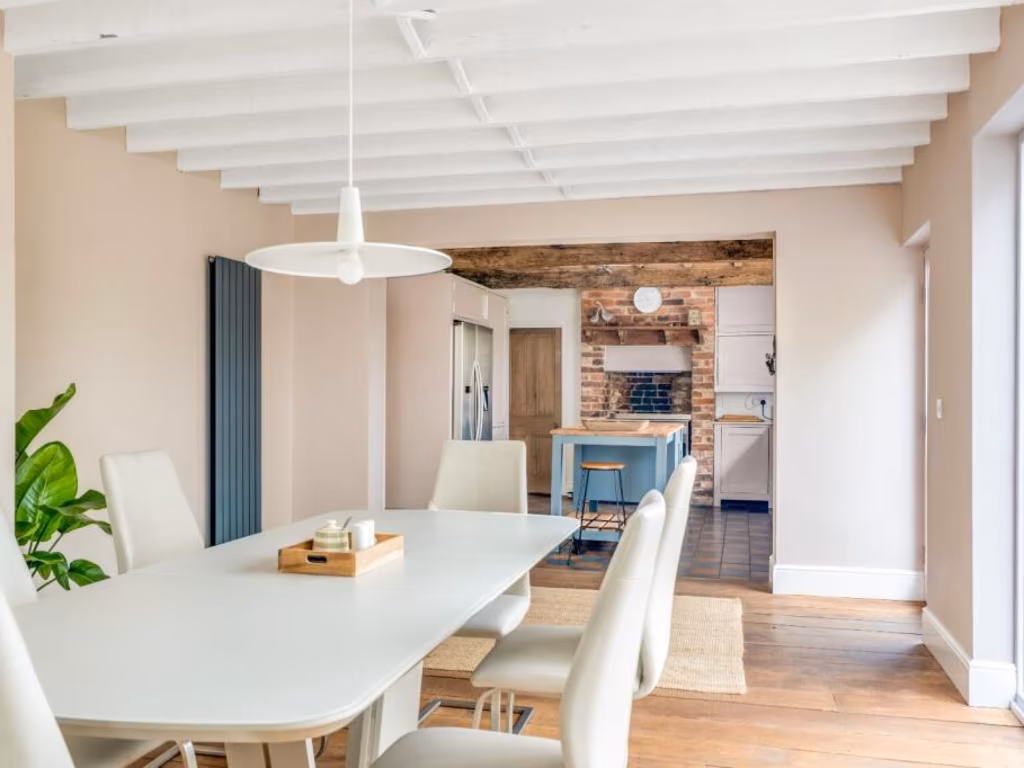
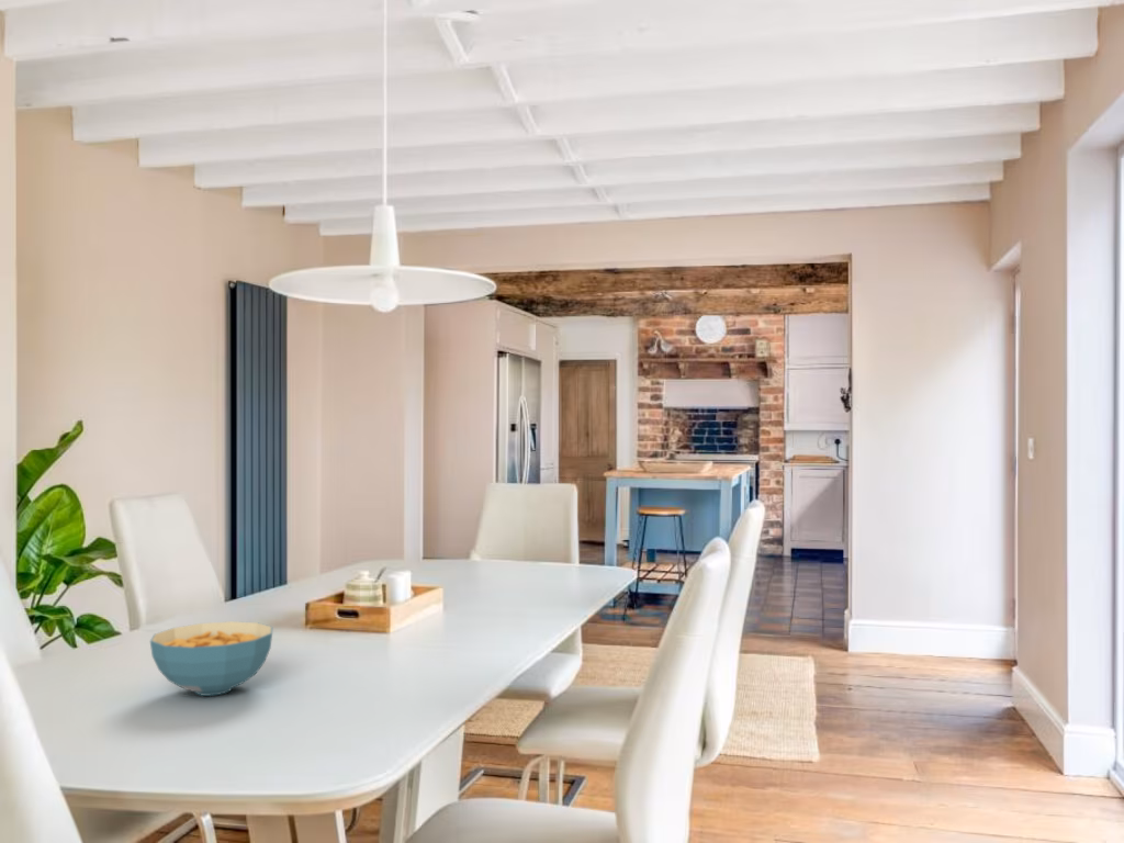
+ cereal bowl (213, 662)
